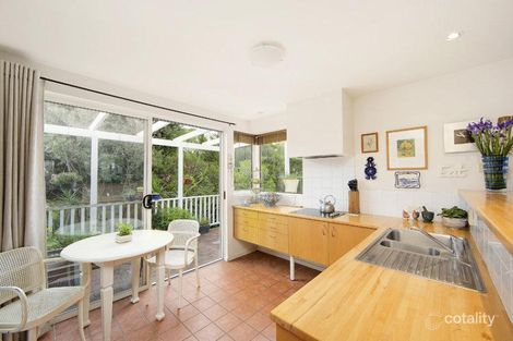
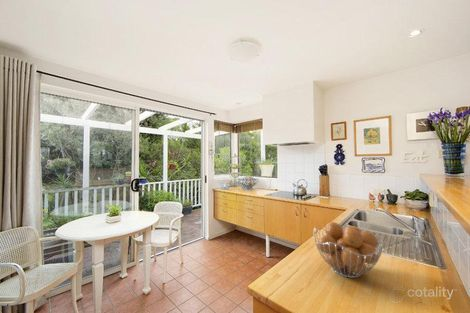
+ fruit basket (345, 248)
